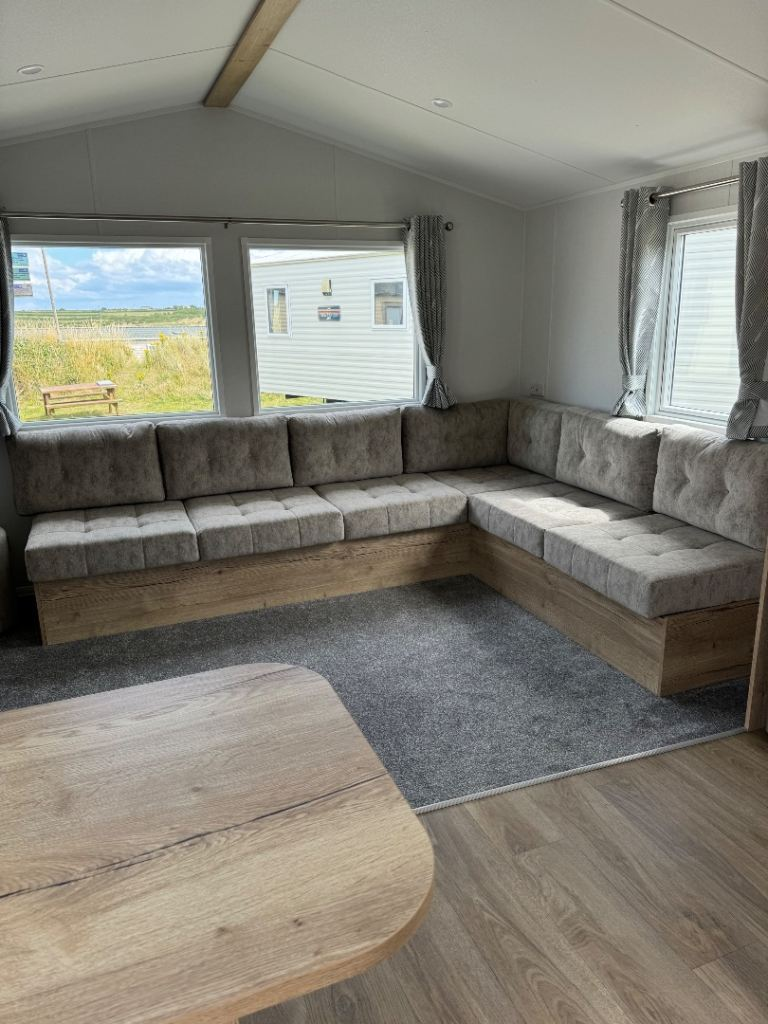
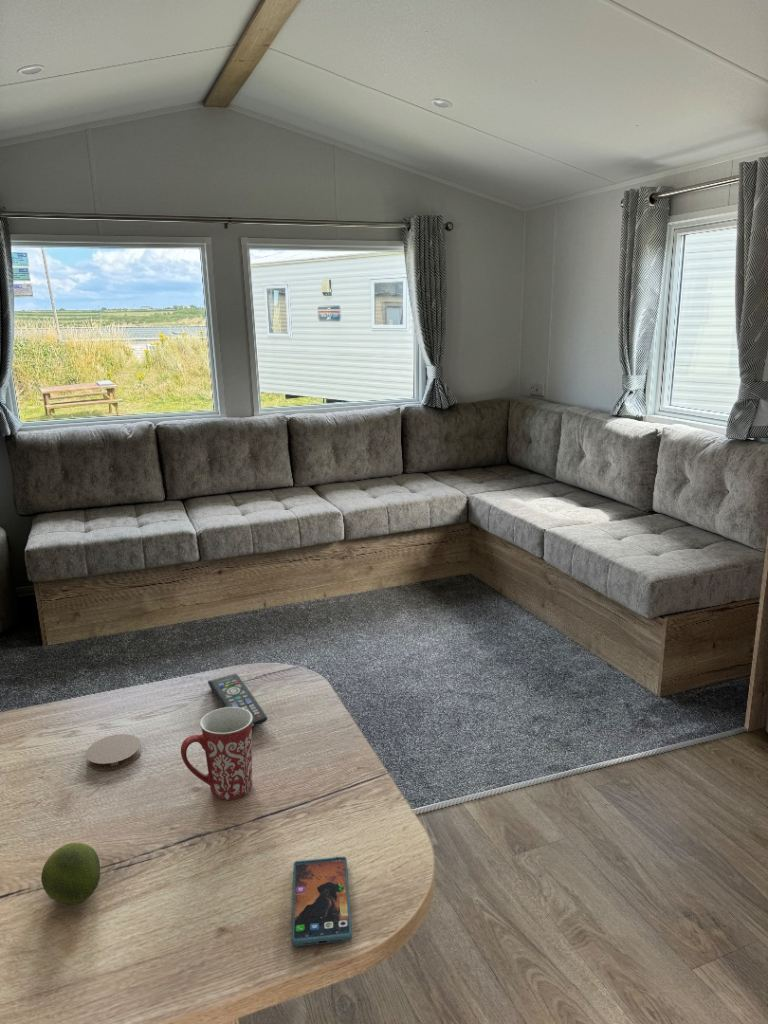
+ remote control (235, 699)
+ coaster (114, 751)
+ fruit (71, 872)
+ smartphone (321, 898)
+ mug (219, 756)
